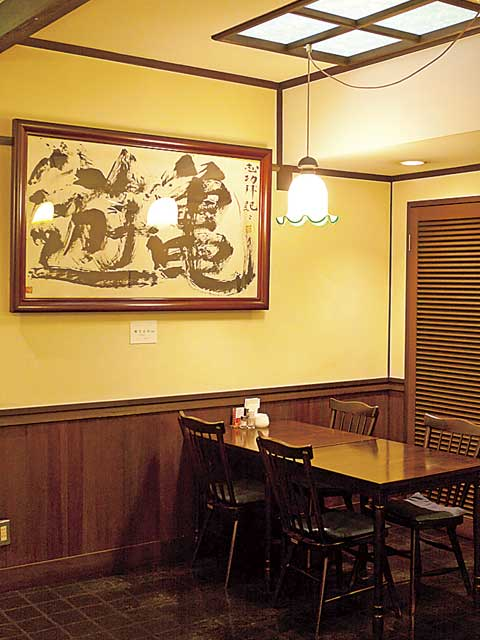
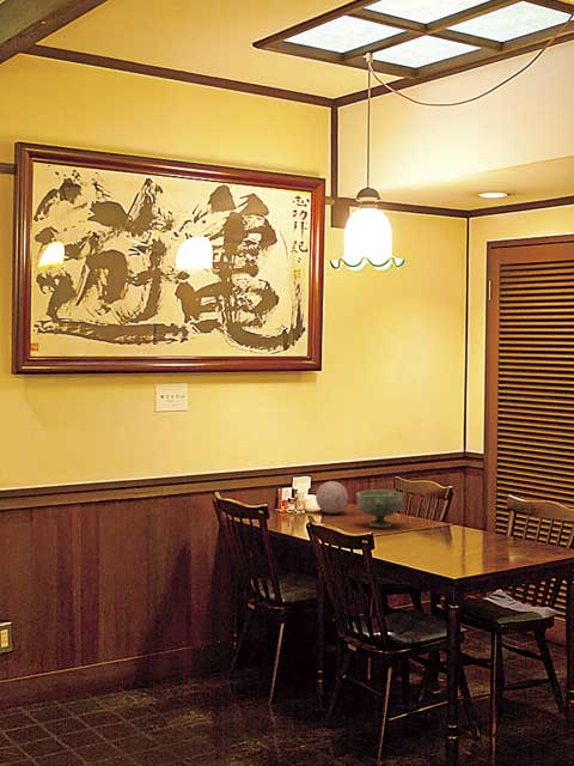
+ bowl (379, 509)
+ decorative orb (331, 497)
